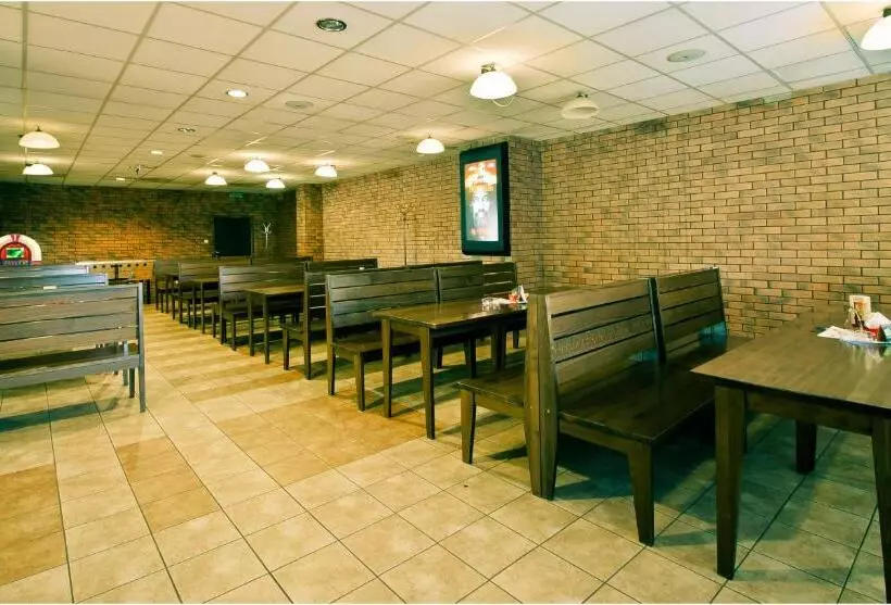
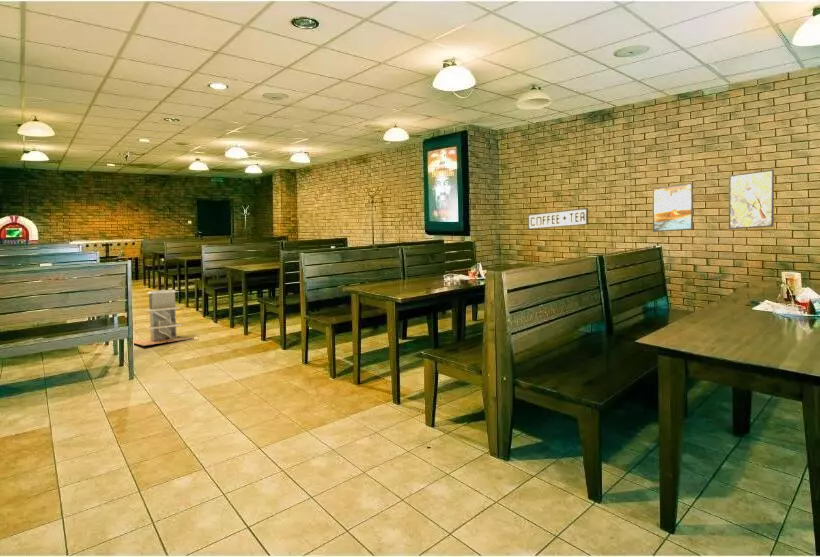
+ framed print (750, 200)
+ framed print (672, 208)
+ staircase (163, 314)
+ sign (556, 219)
